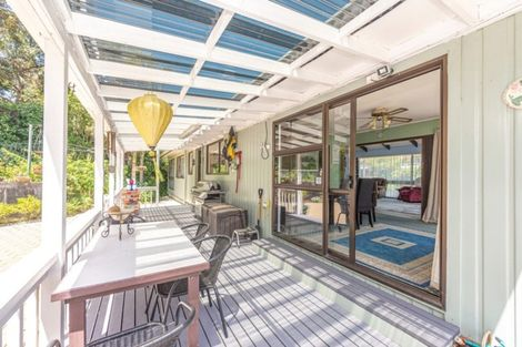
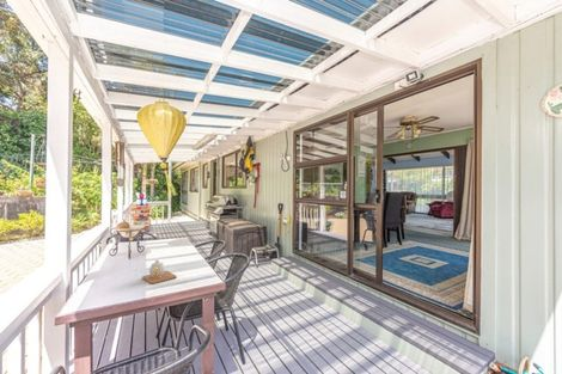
+ teapot (159, 268)
